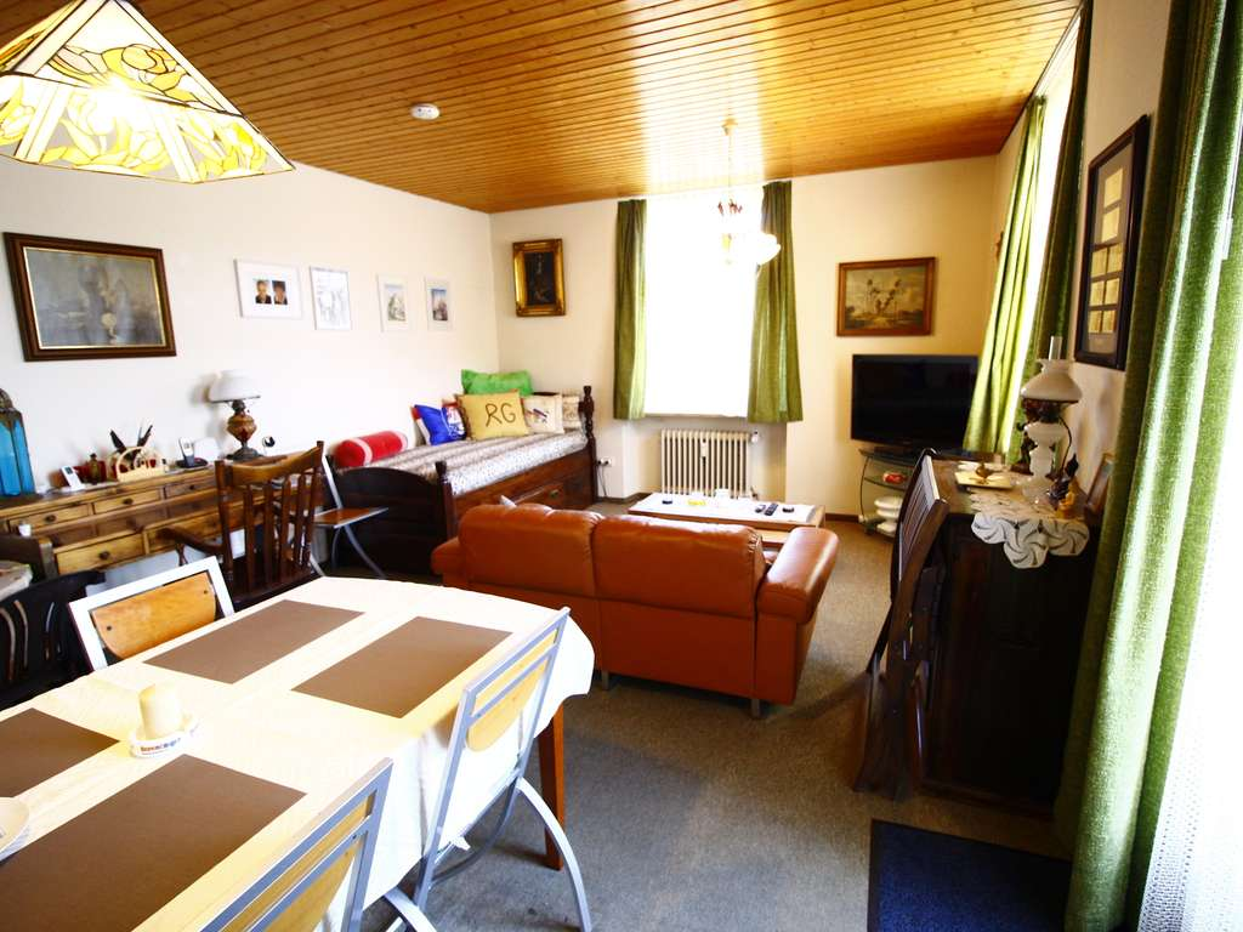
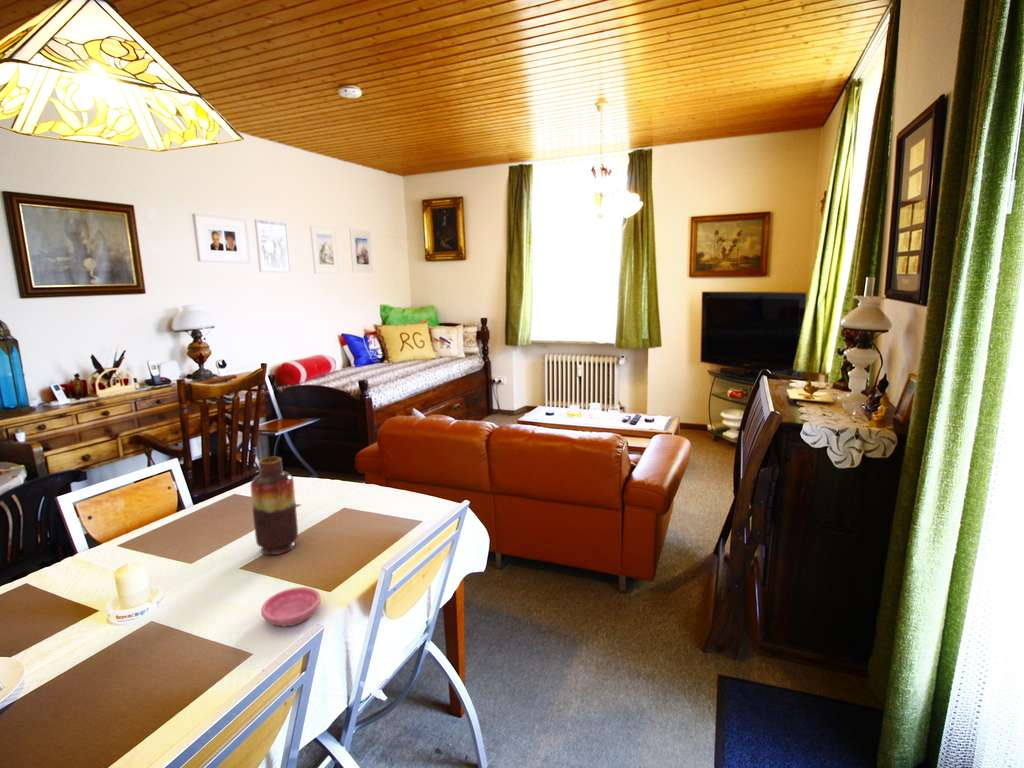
+ saucer (291, 607)
+ vase (274, 504)
